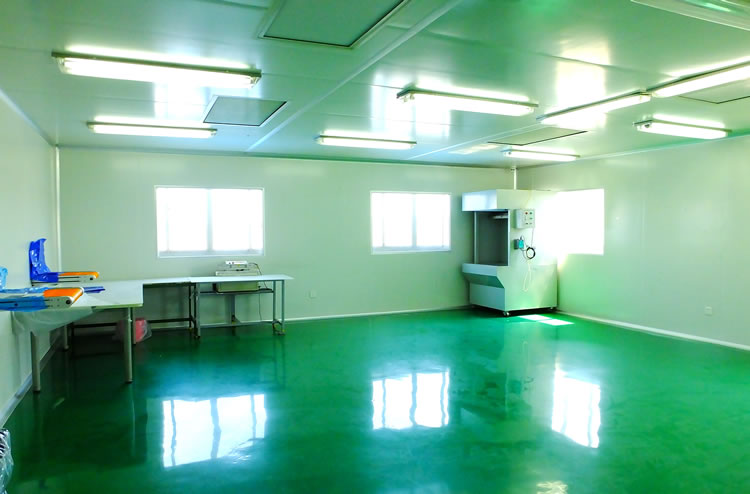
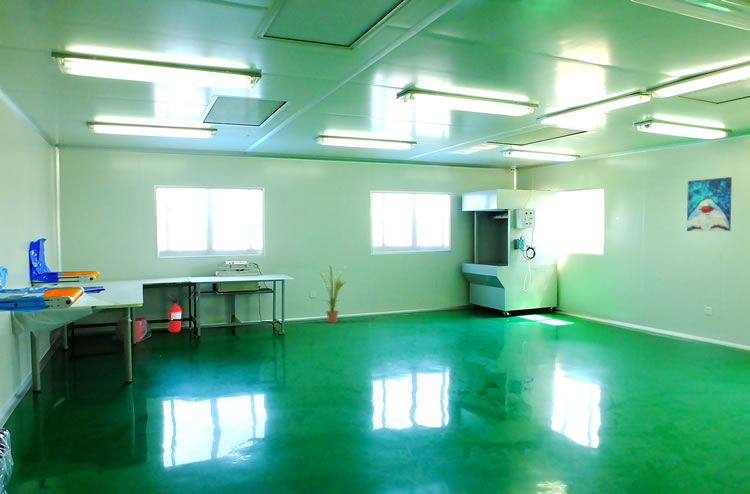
+ house plant (330, 292)
+ wall art (708, 205)
+ fire extinguisher (175, 313)
